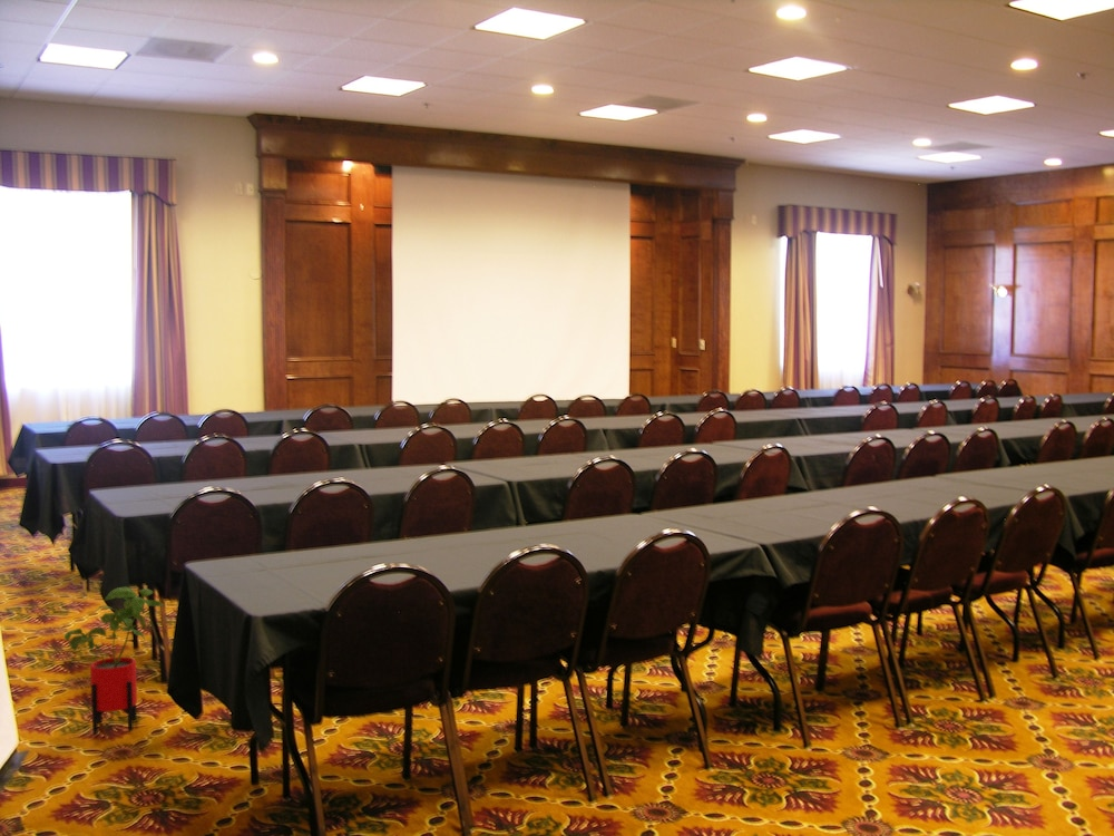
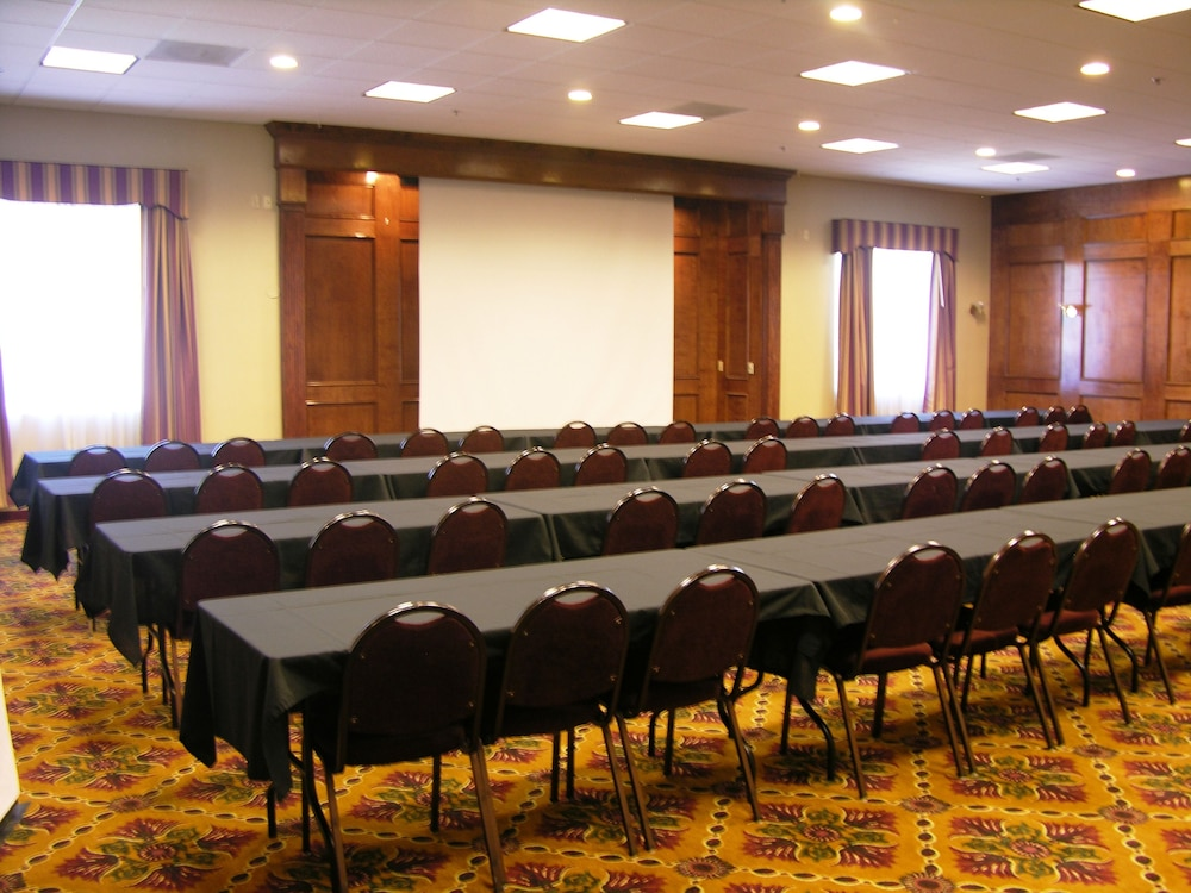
- house plant (114, 655)
